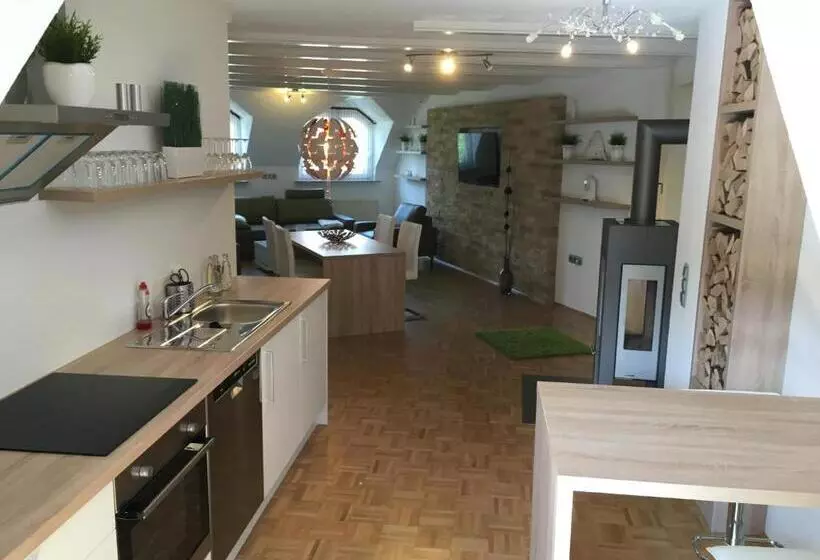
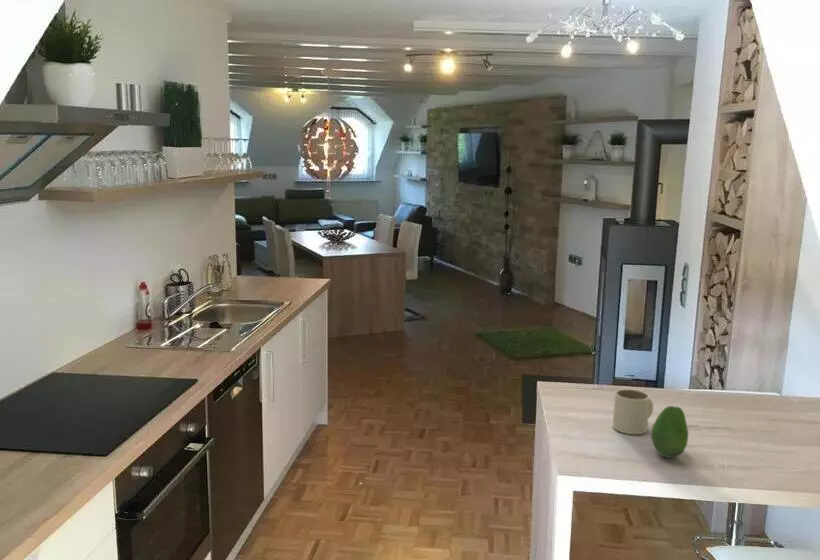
+ fruit (669, 431)
+ mug (635, 410)
